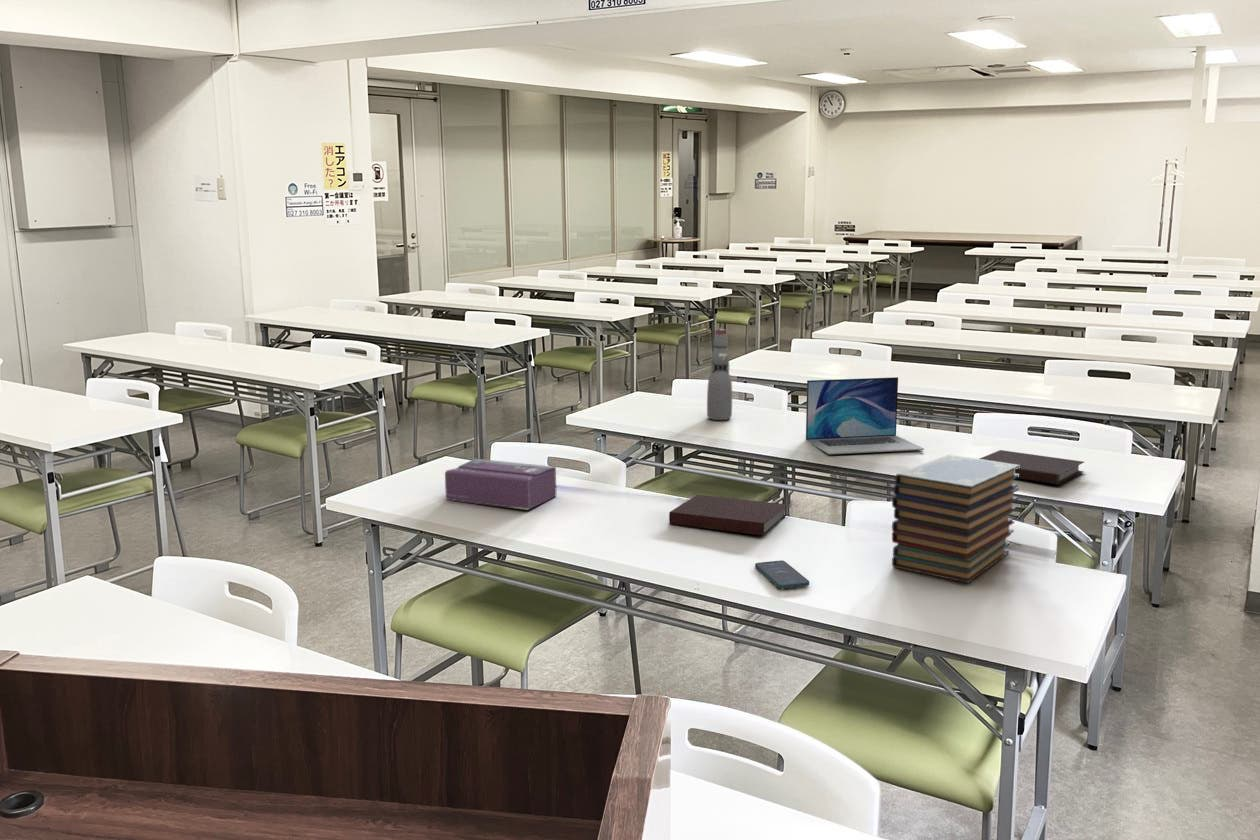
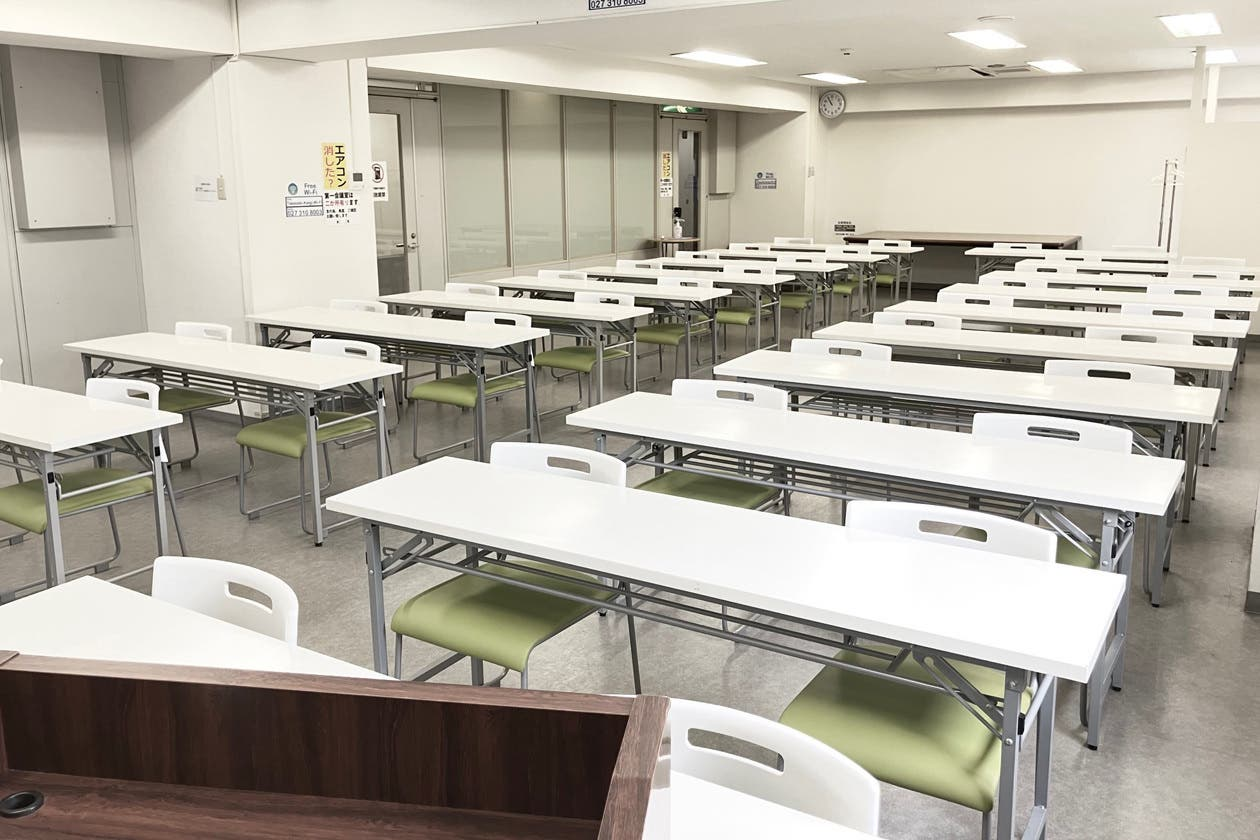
- tissue box (500, 483)
- book stack (955, 515)
- laptop (864, 414)
- notebook (1027, 466)
- smartphone (781, 574)
- notebook (728, 514)
- bottle (719, 374)
